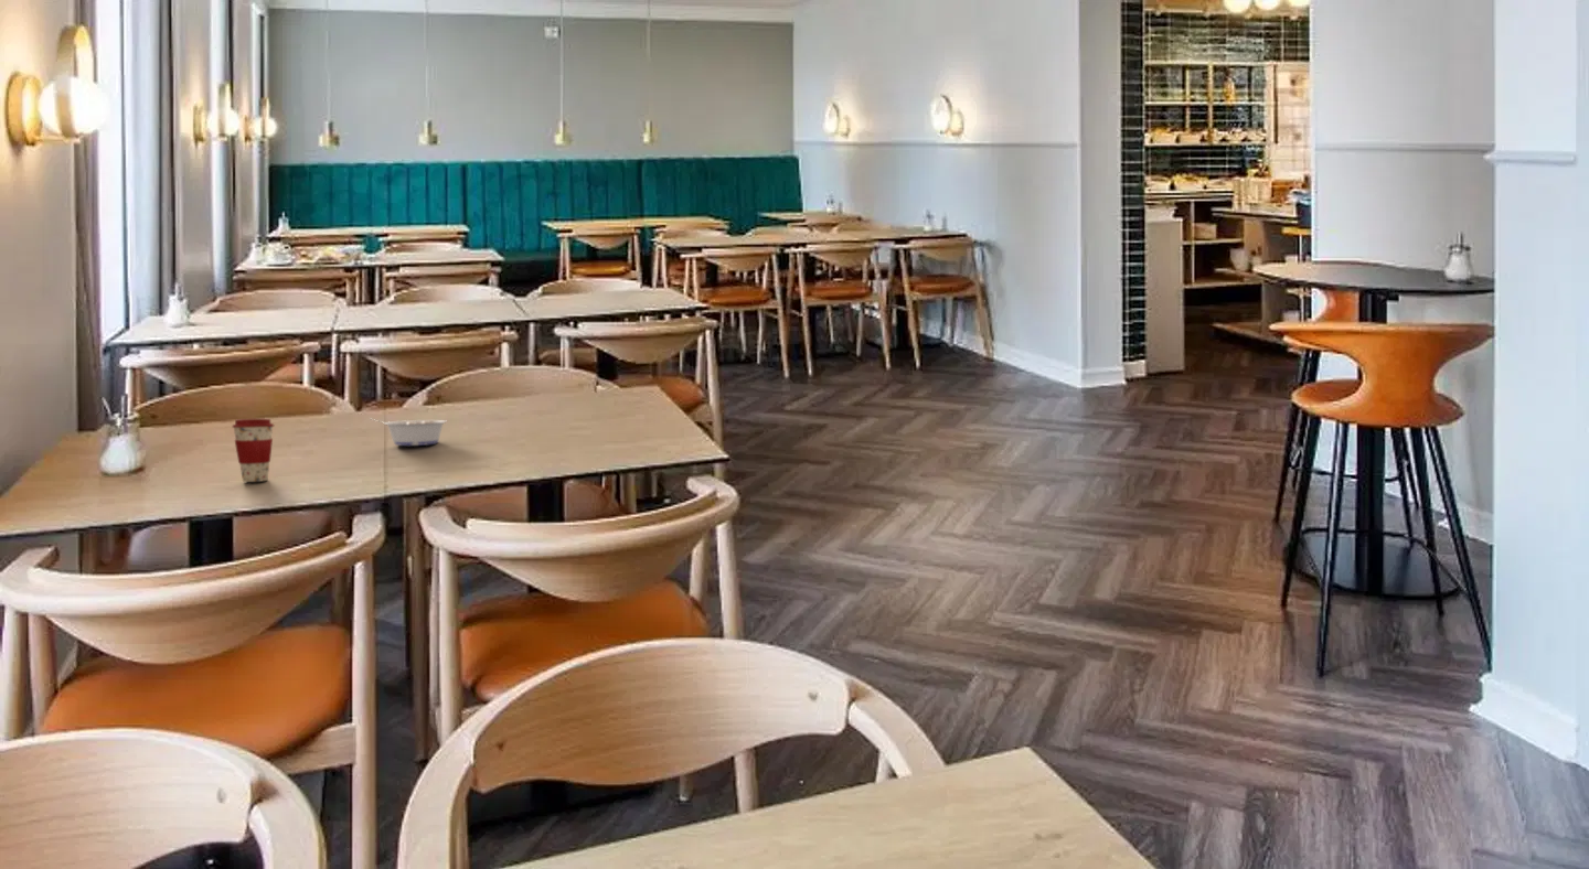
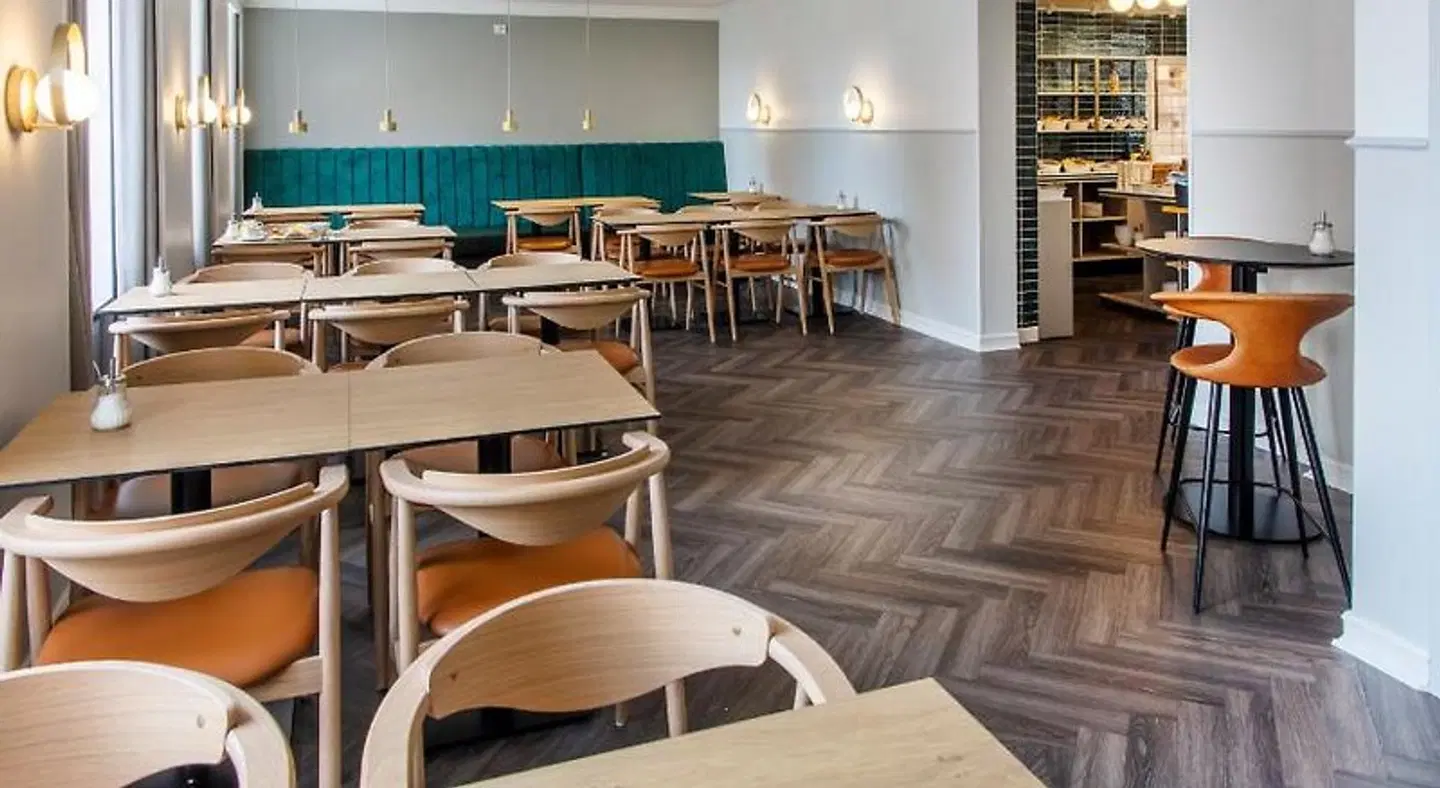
- legume (414, 430)
- coffee cup (254, 449)
